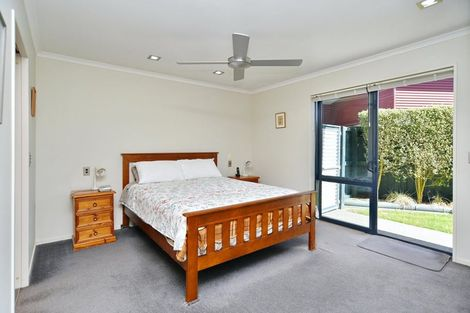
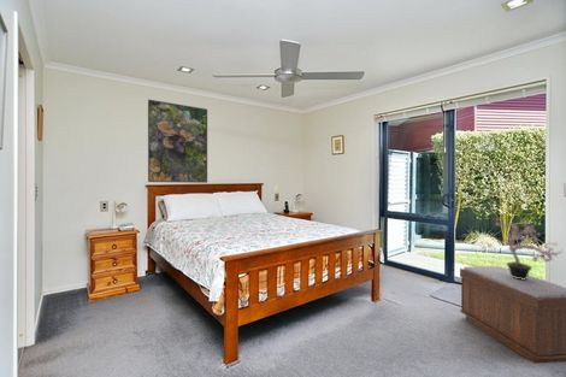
+ potted plant (527, 248)
+ bench (514, 307)
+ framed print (179, 143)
